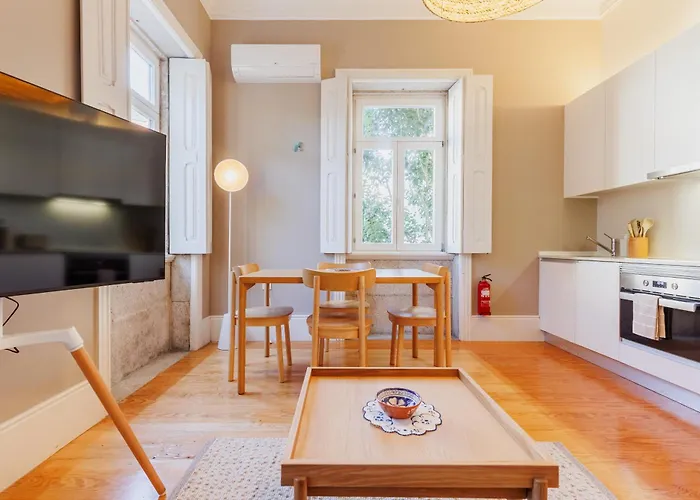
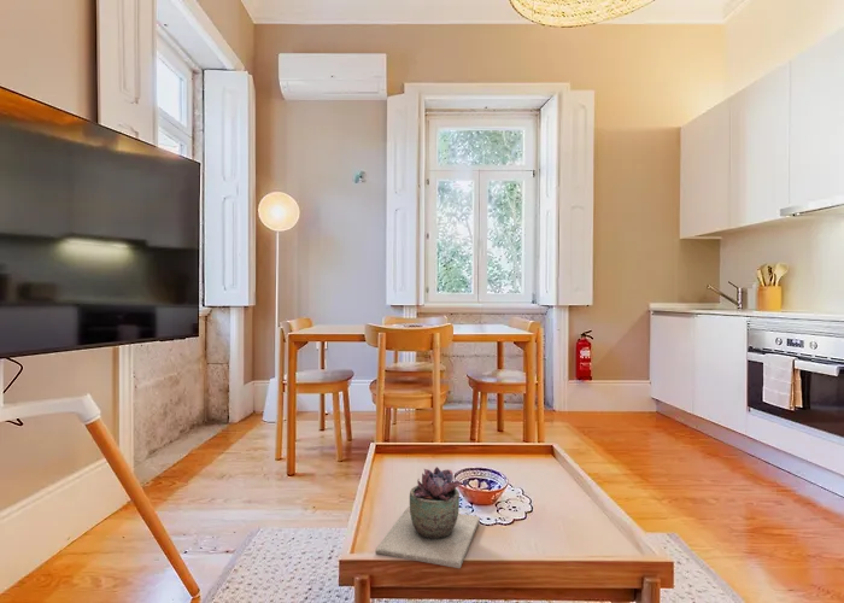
+ succulent plant (430, 503)
